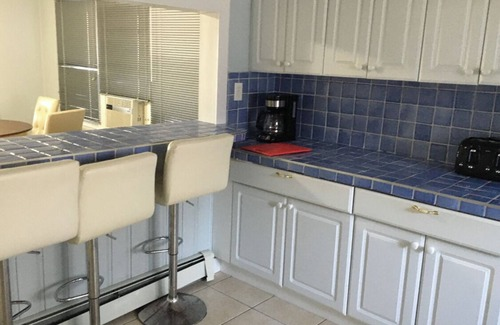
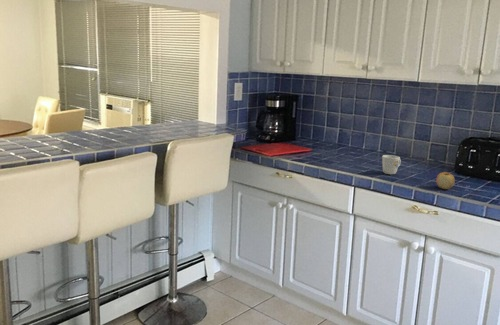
+ mug (392, 164)
+ apple (445, 179)
